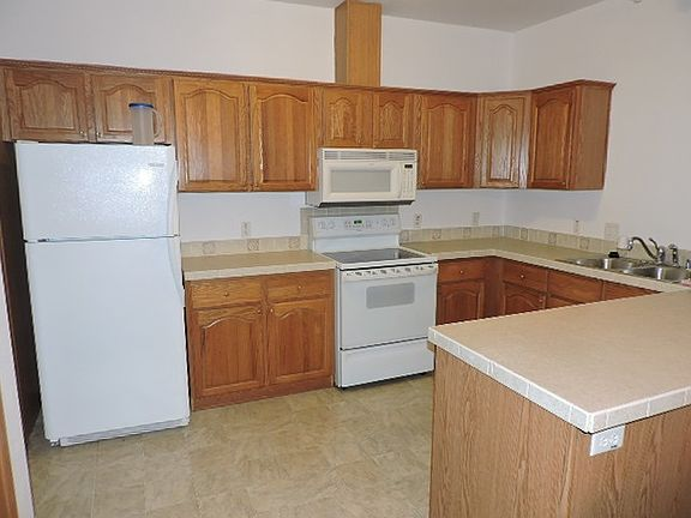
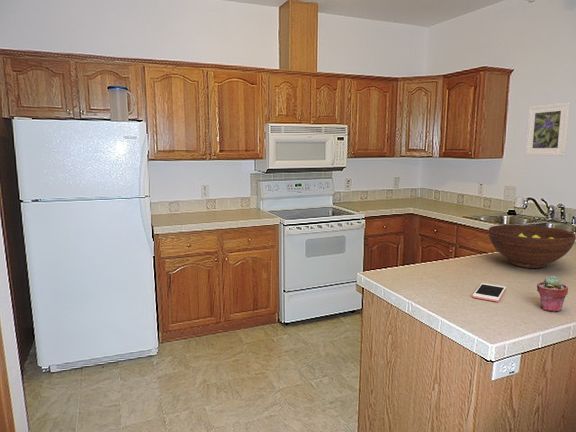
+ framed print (546, 130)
+ potted succulent (552, 292)
+ cell phone (489, 291)
+ fruit bowl (528, 248)
